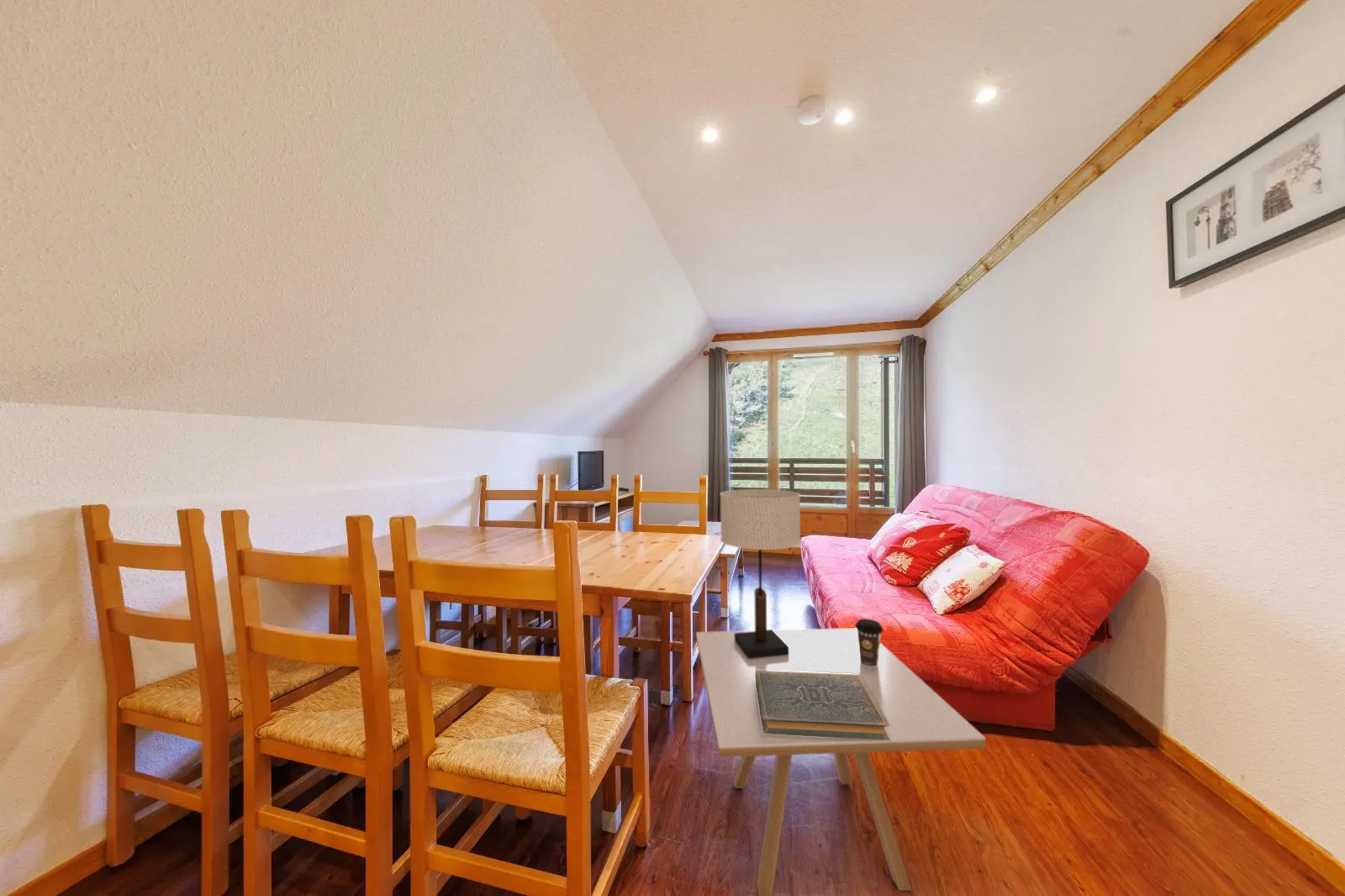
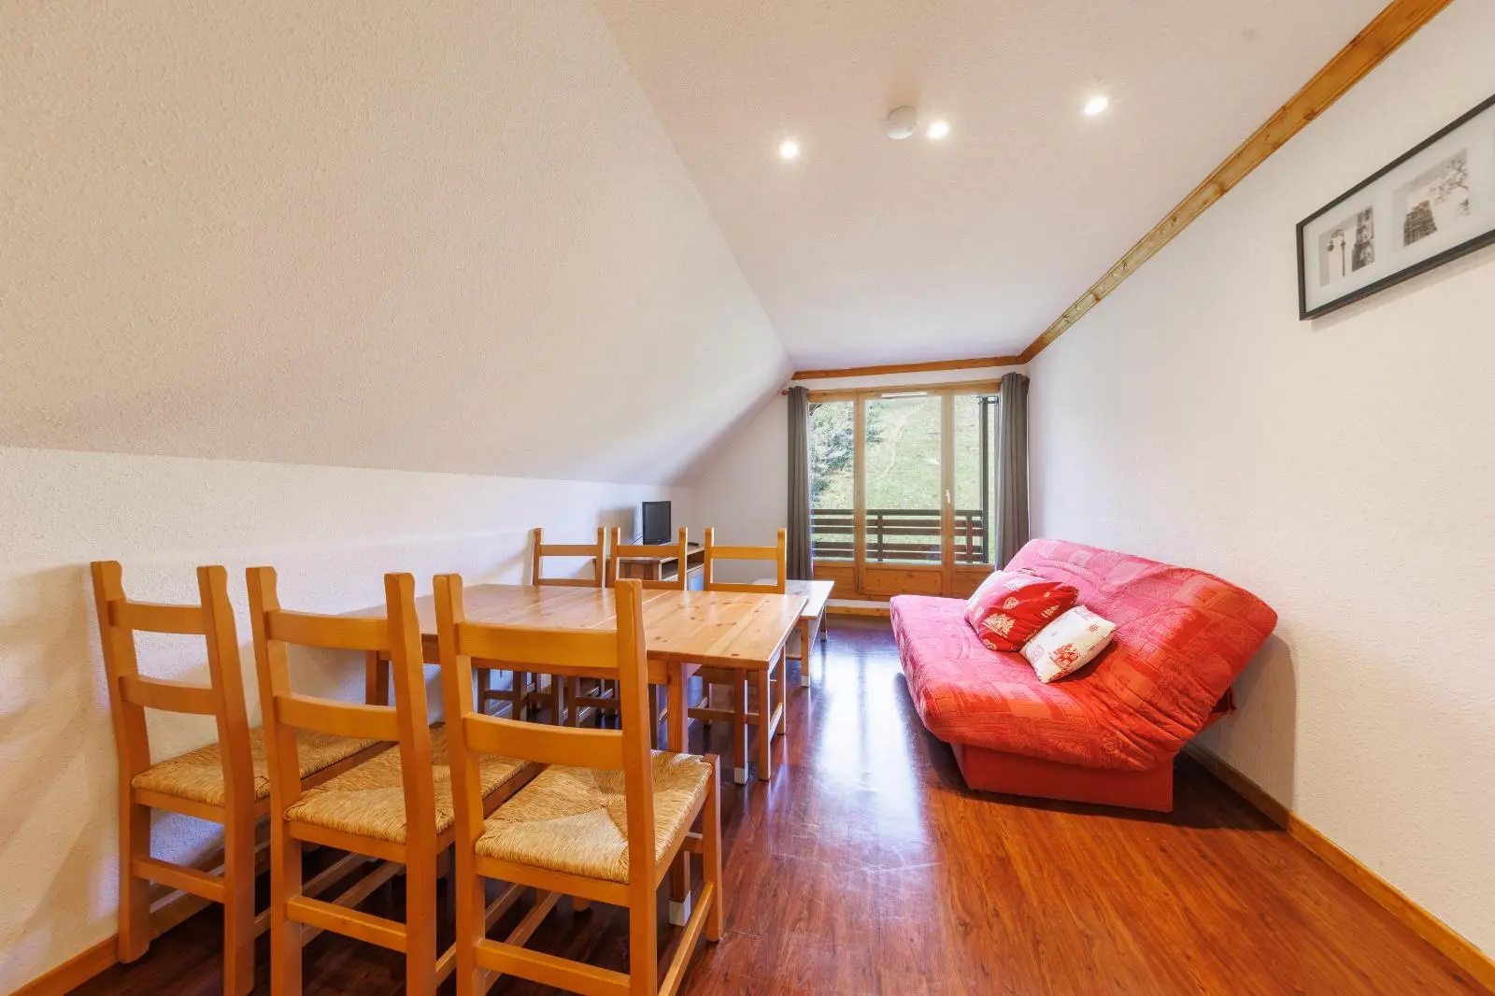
- table lamp (760, 570)
- book (815, 700)
- side table (809, 751)
- coffee cup (868, 642)
